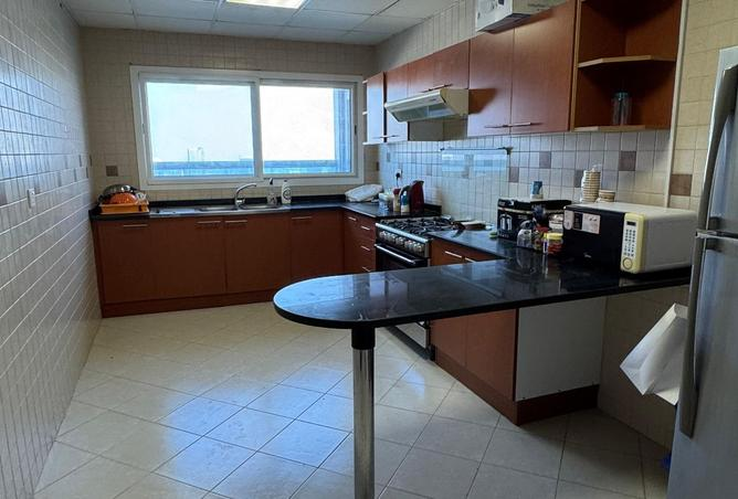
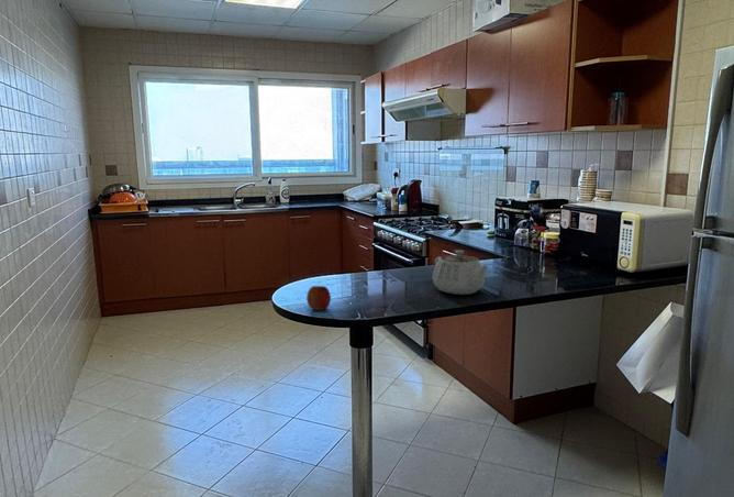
+ teapot (460, 270)
+ fruit (319, 297)
